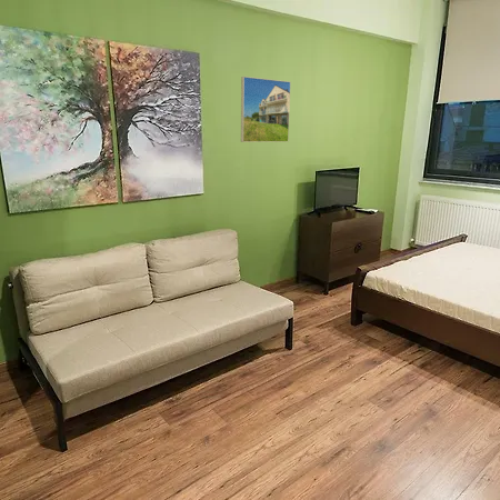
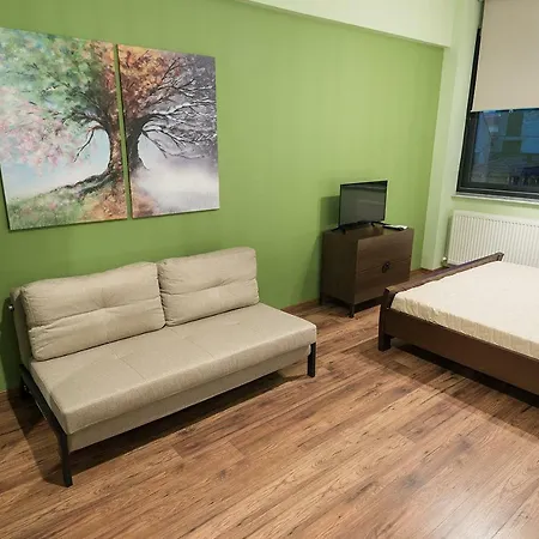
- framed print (266, 111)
